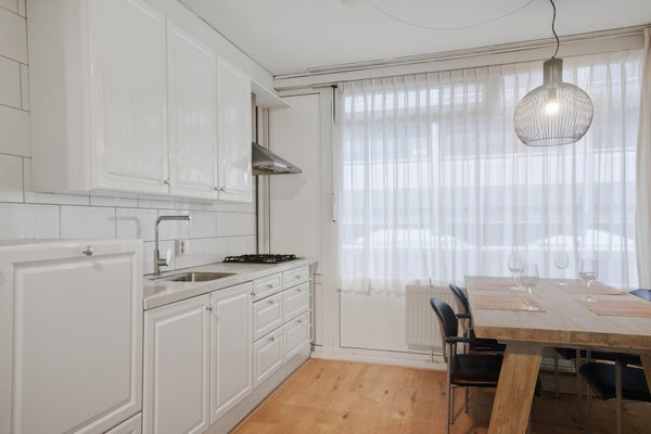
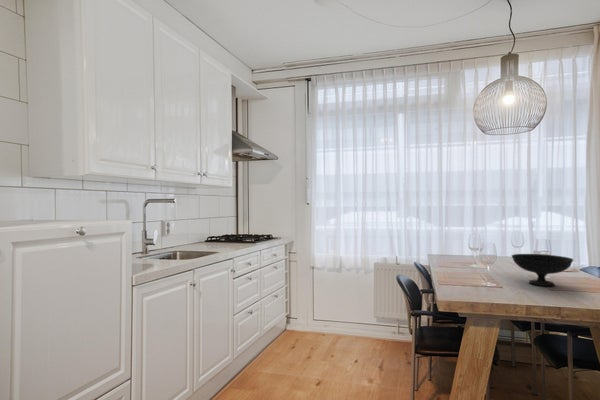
+ bowl (541, 270)
